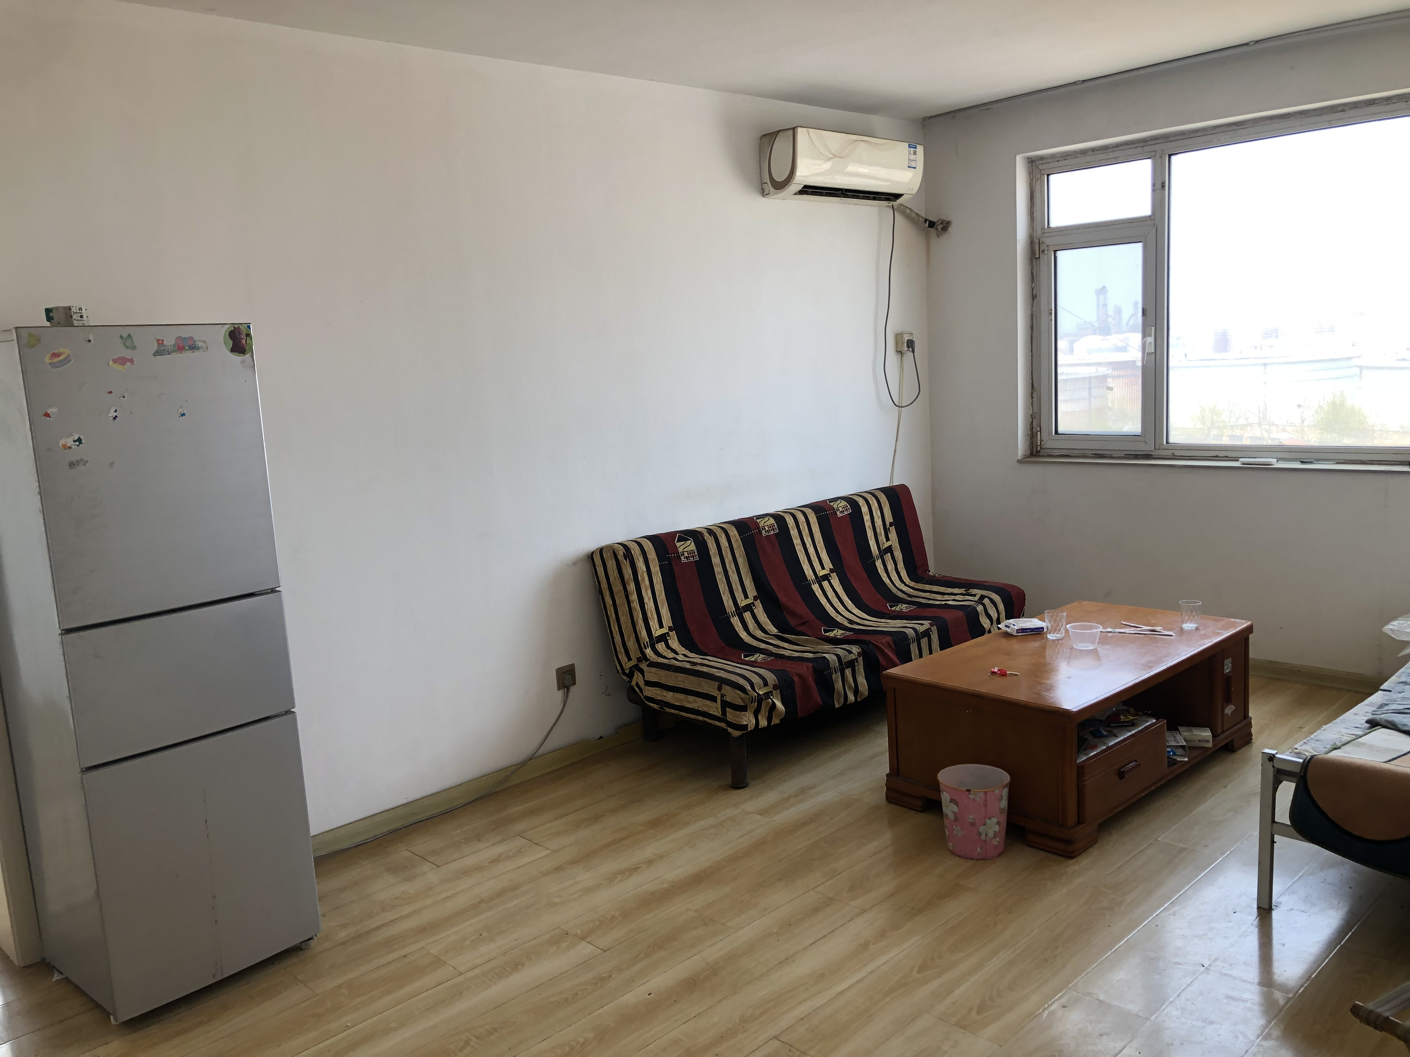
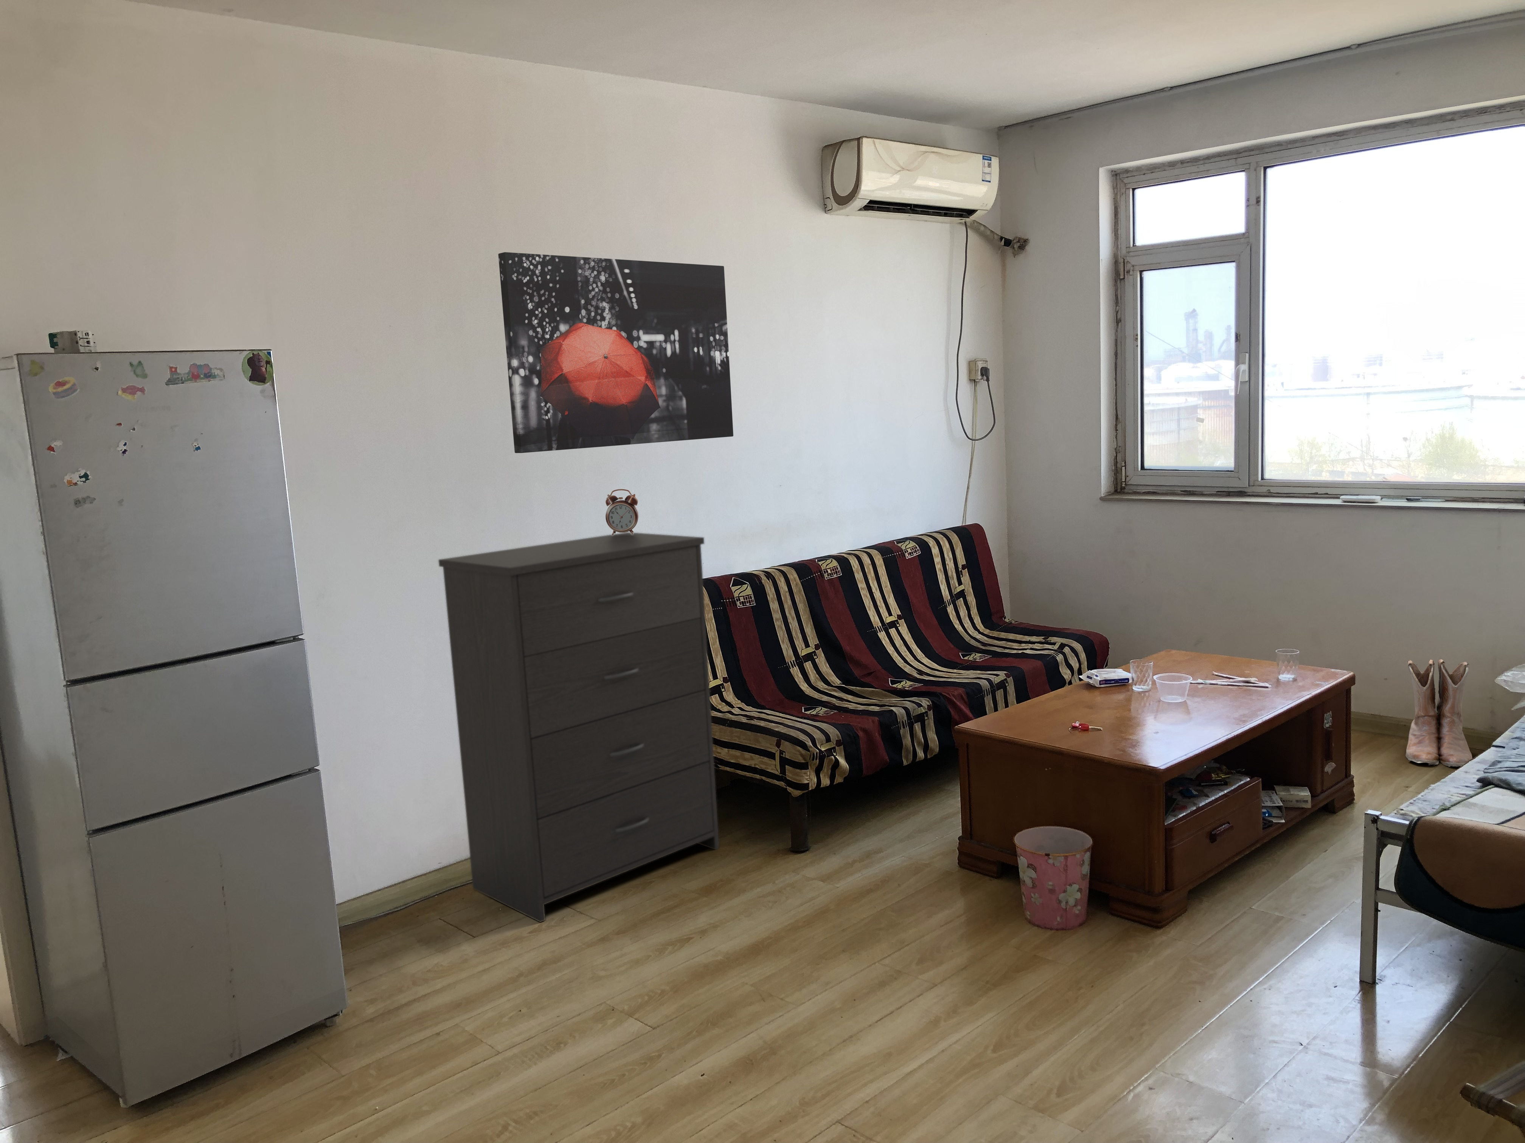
+ alarm clock (622, 511)
+ wall art (627, 353)
+ boots (1439, 710)
+ dresser (588, 711)
